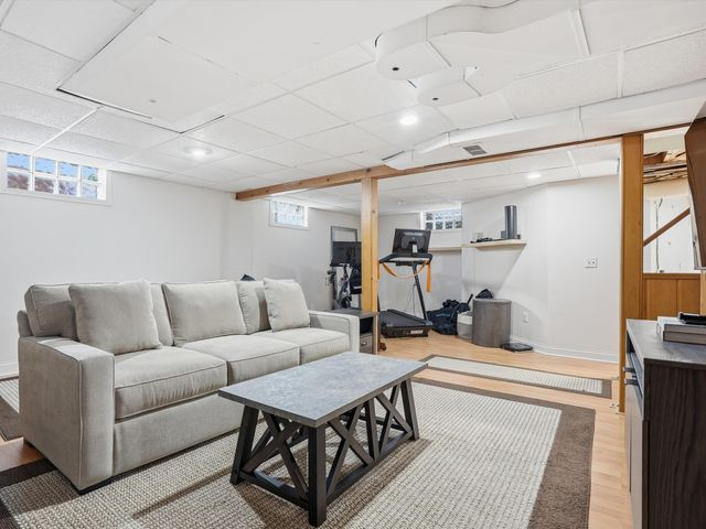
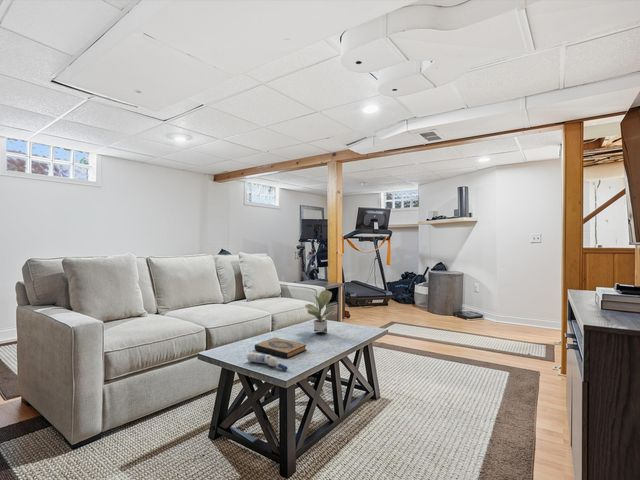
+ water bottle (267, 360)
+ hardback book (280, 347)
+ potted plant (317, 312)
